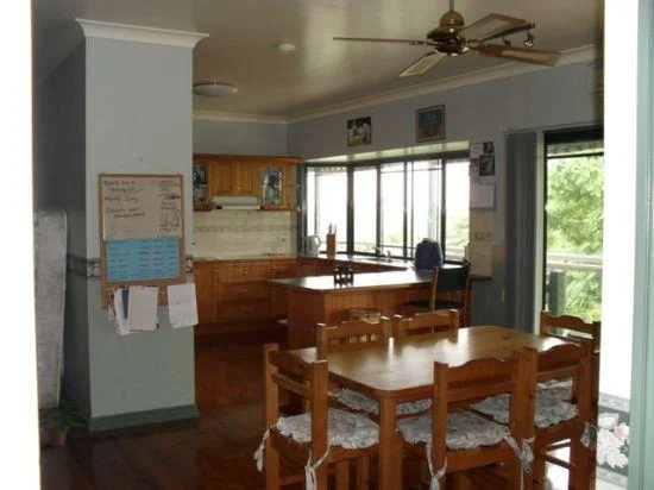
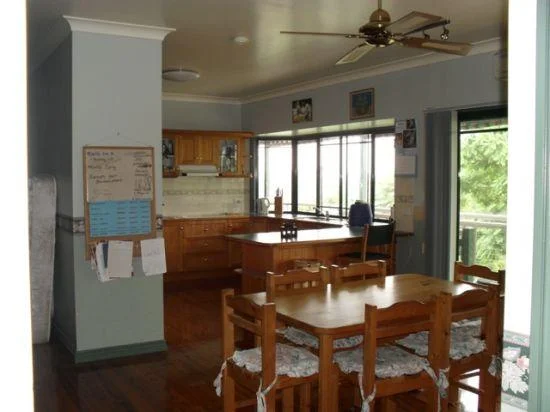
- potted plant (57, 419)
